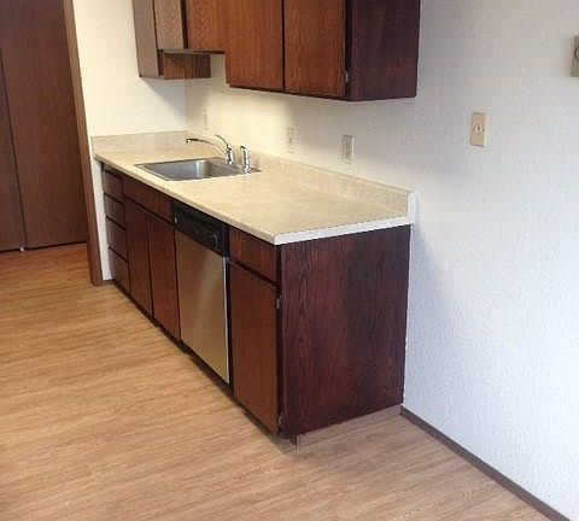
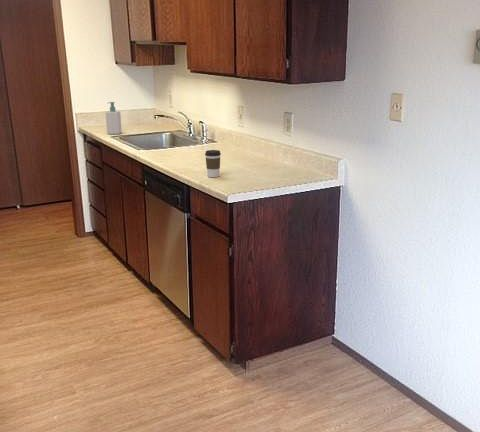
+ soap bottle (113, 117)
+ coffee cup (213, 163)
